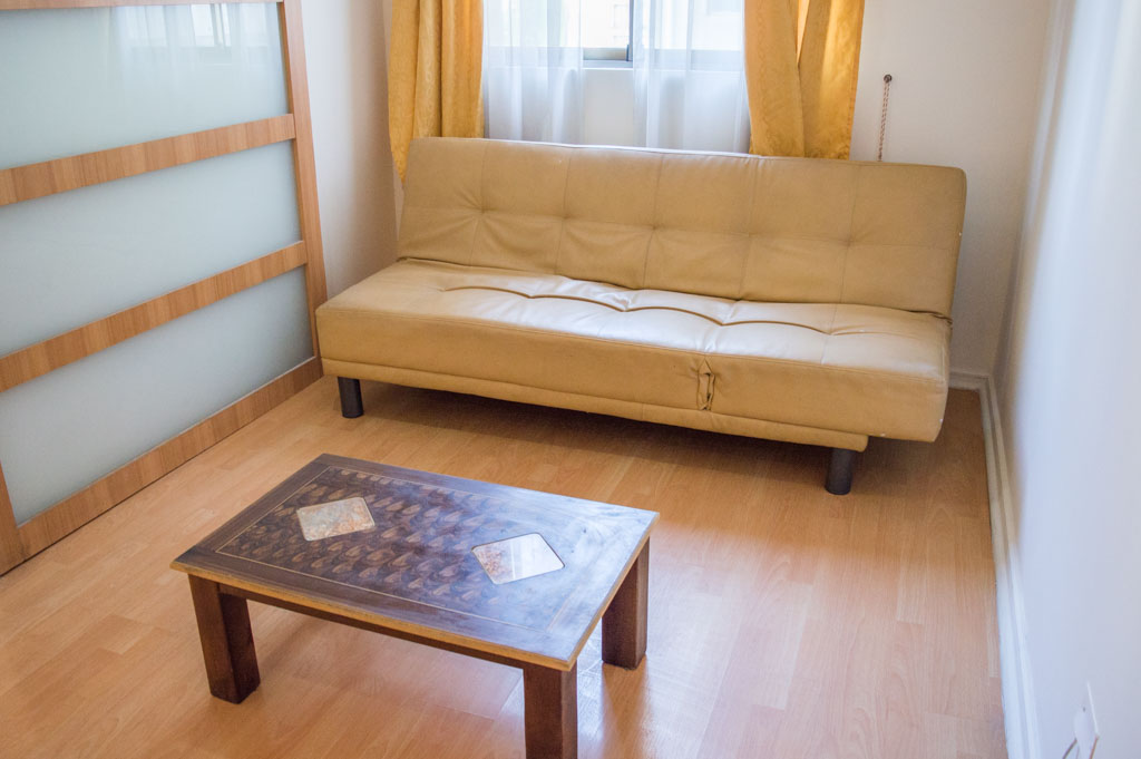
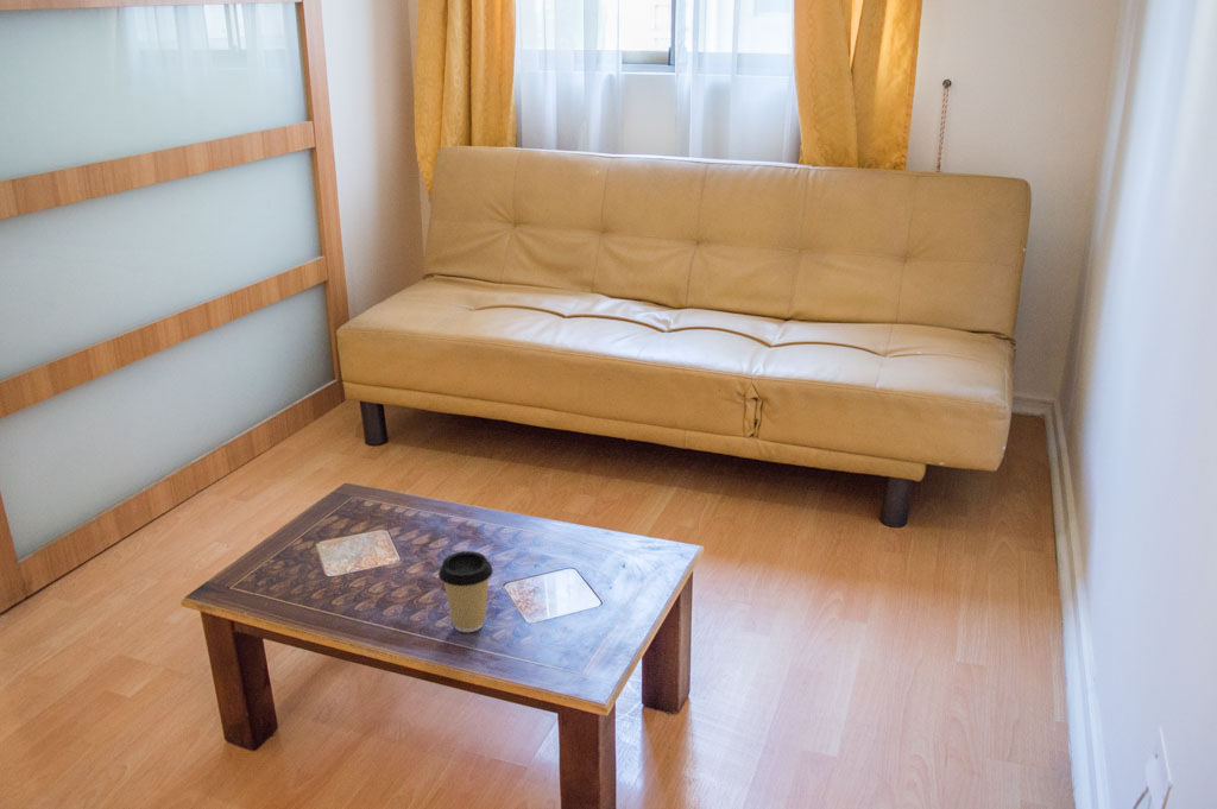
+ coffee cup (466, 593)
